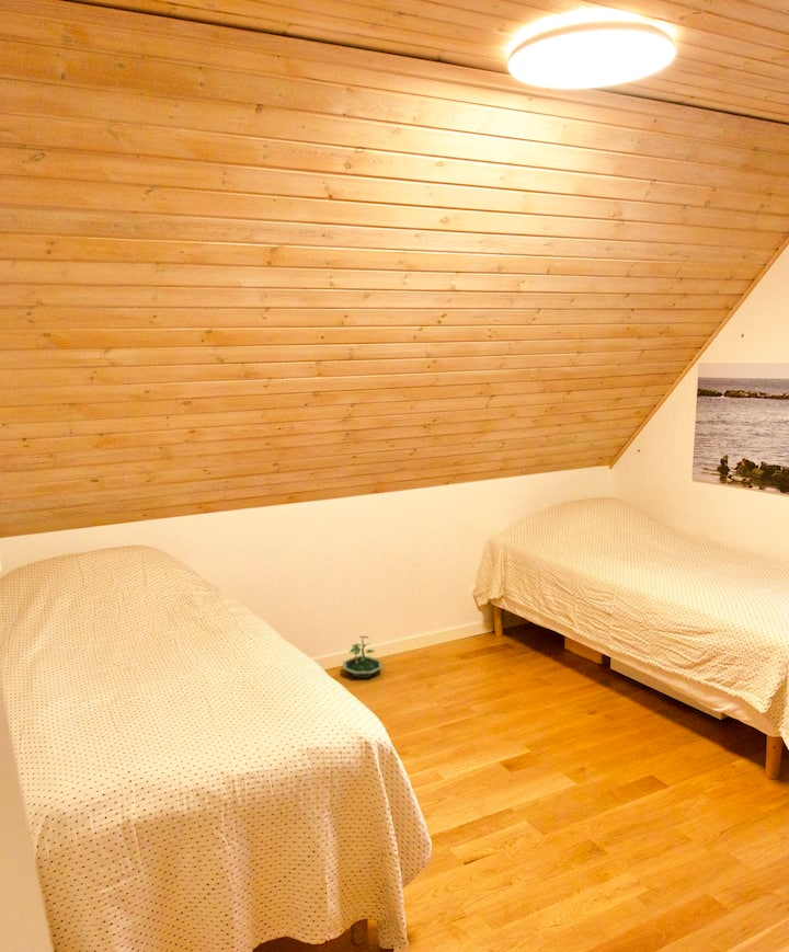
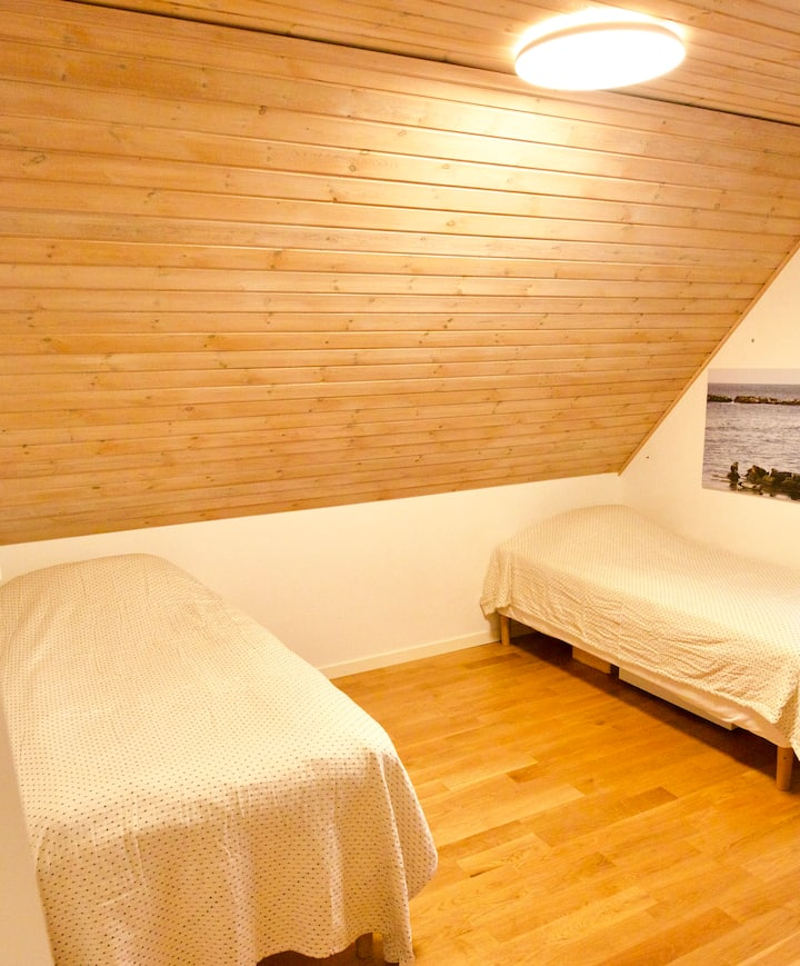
- terrarium (363, 643)
